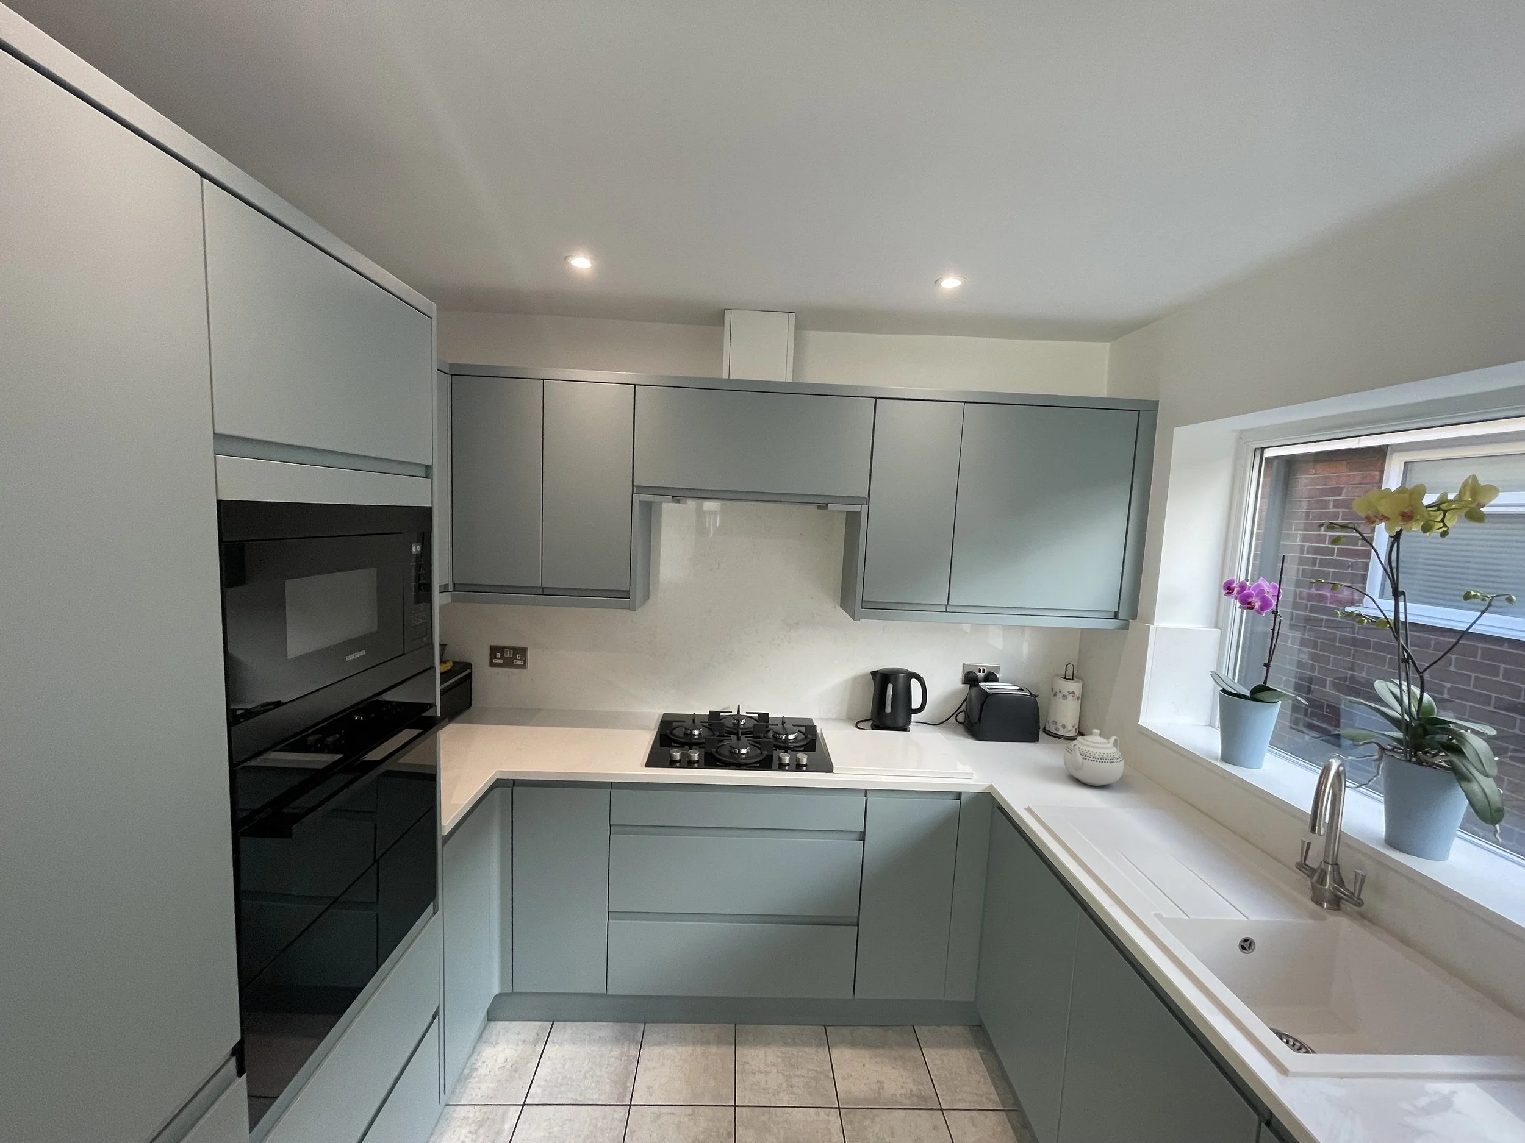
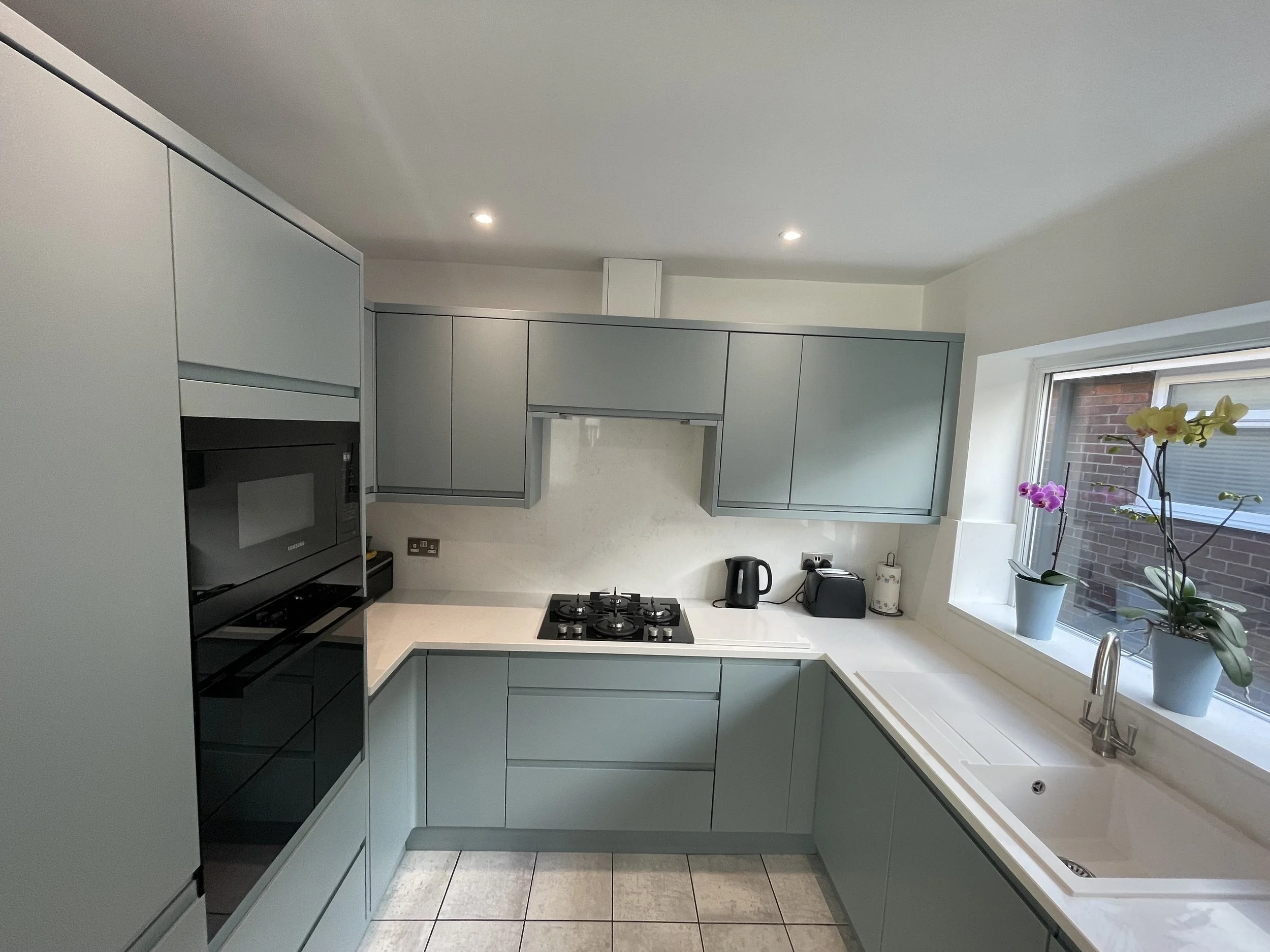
- teapot (1094, 755)
